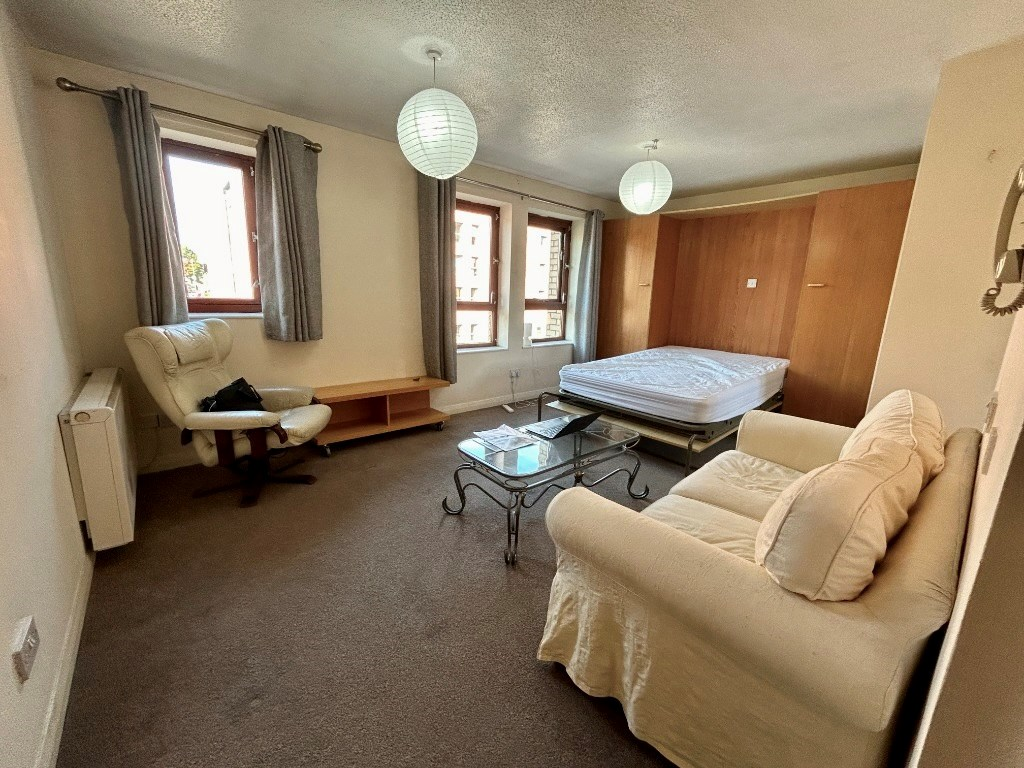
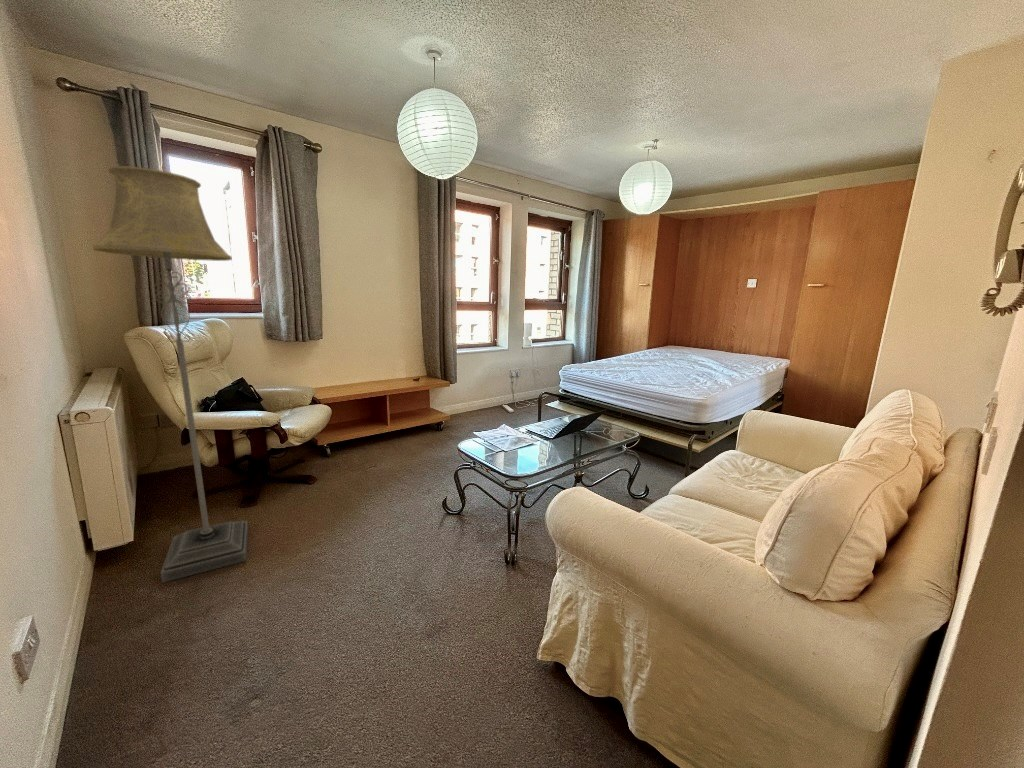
+ floor lamp (186, 383)
